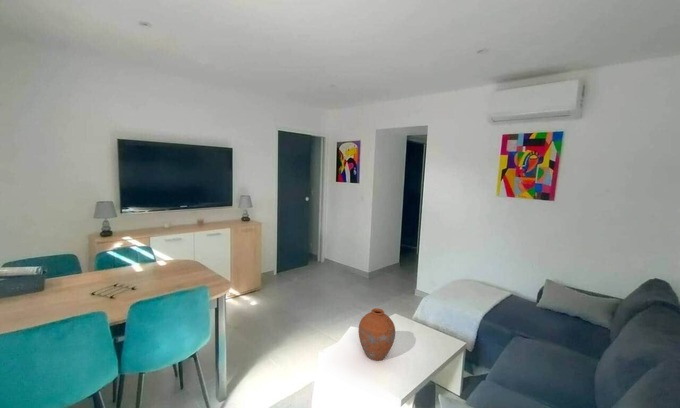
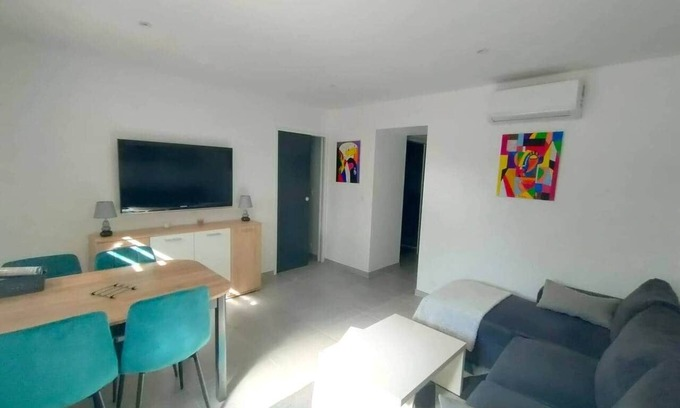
- vase (376, 333)
